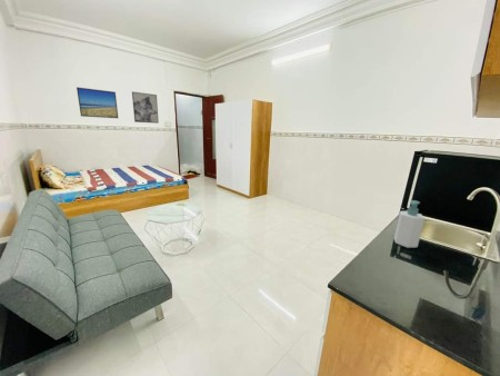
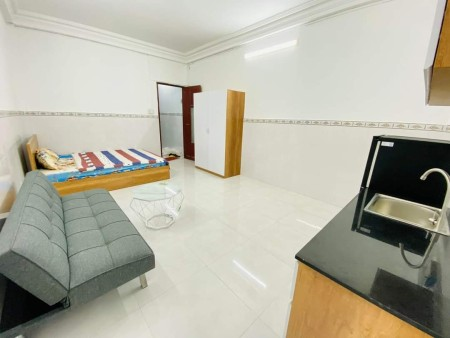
- soap bottle (410, 222)
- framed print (98, 103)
- wall art (146, 108)
